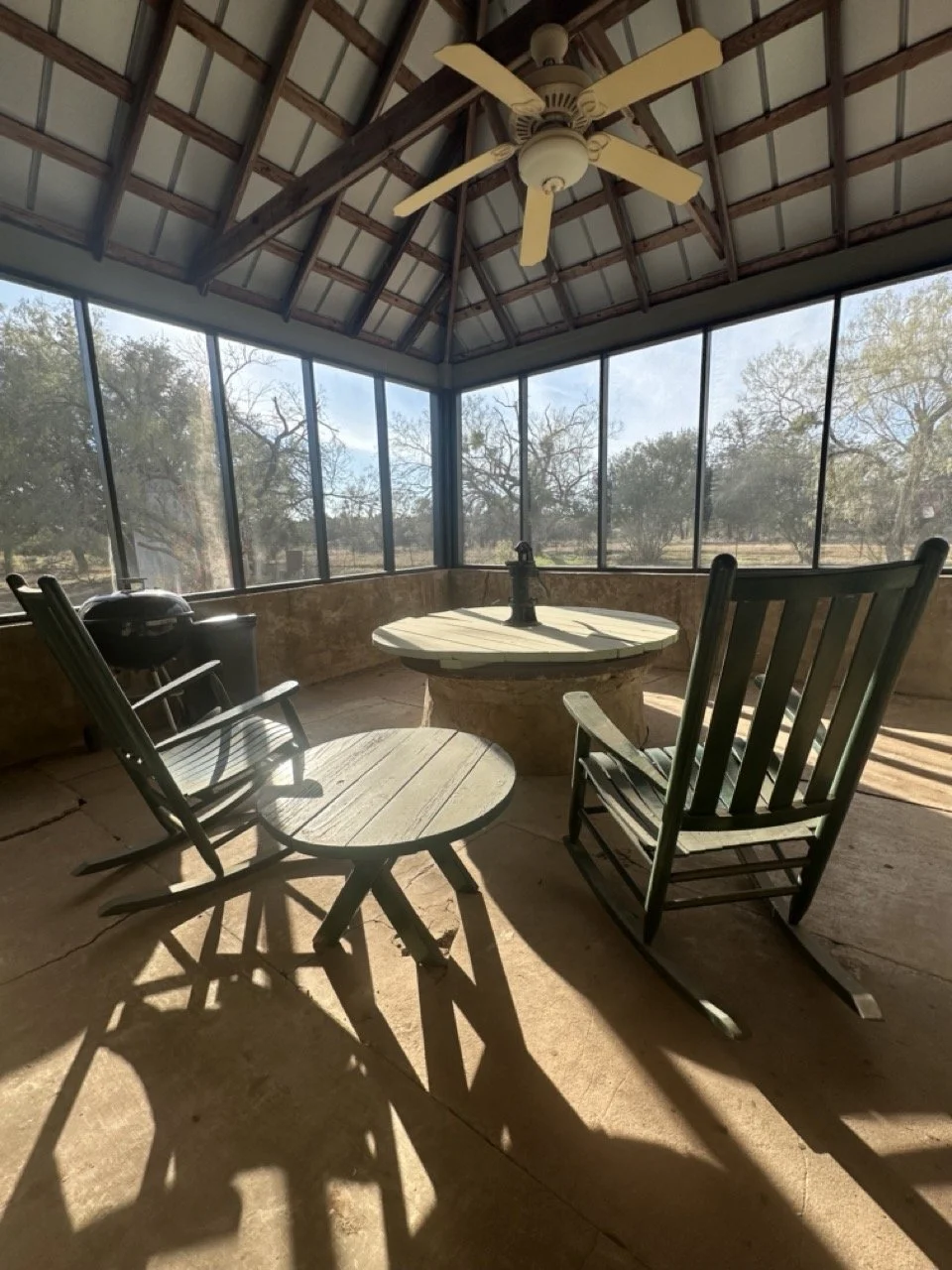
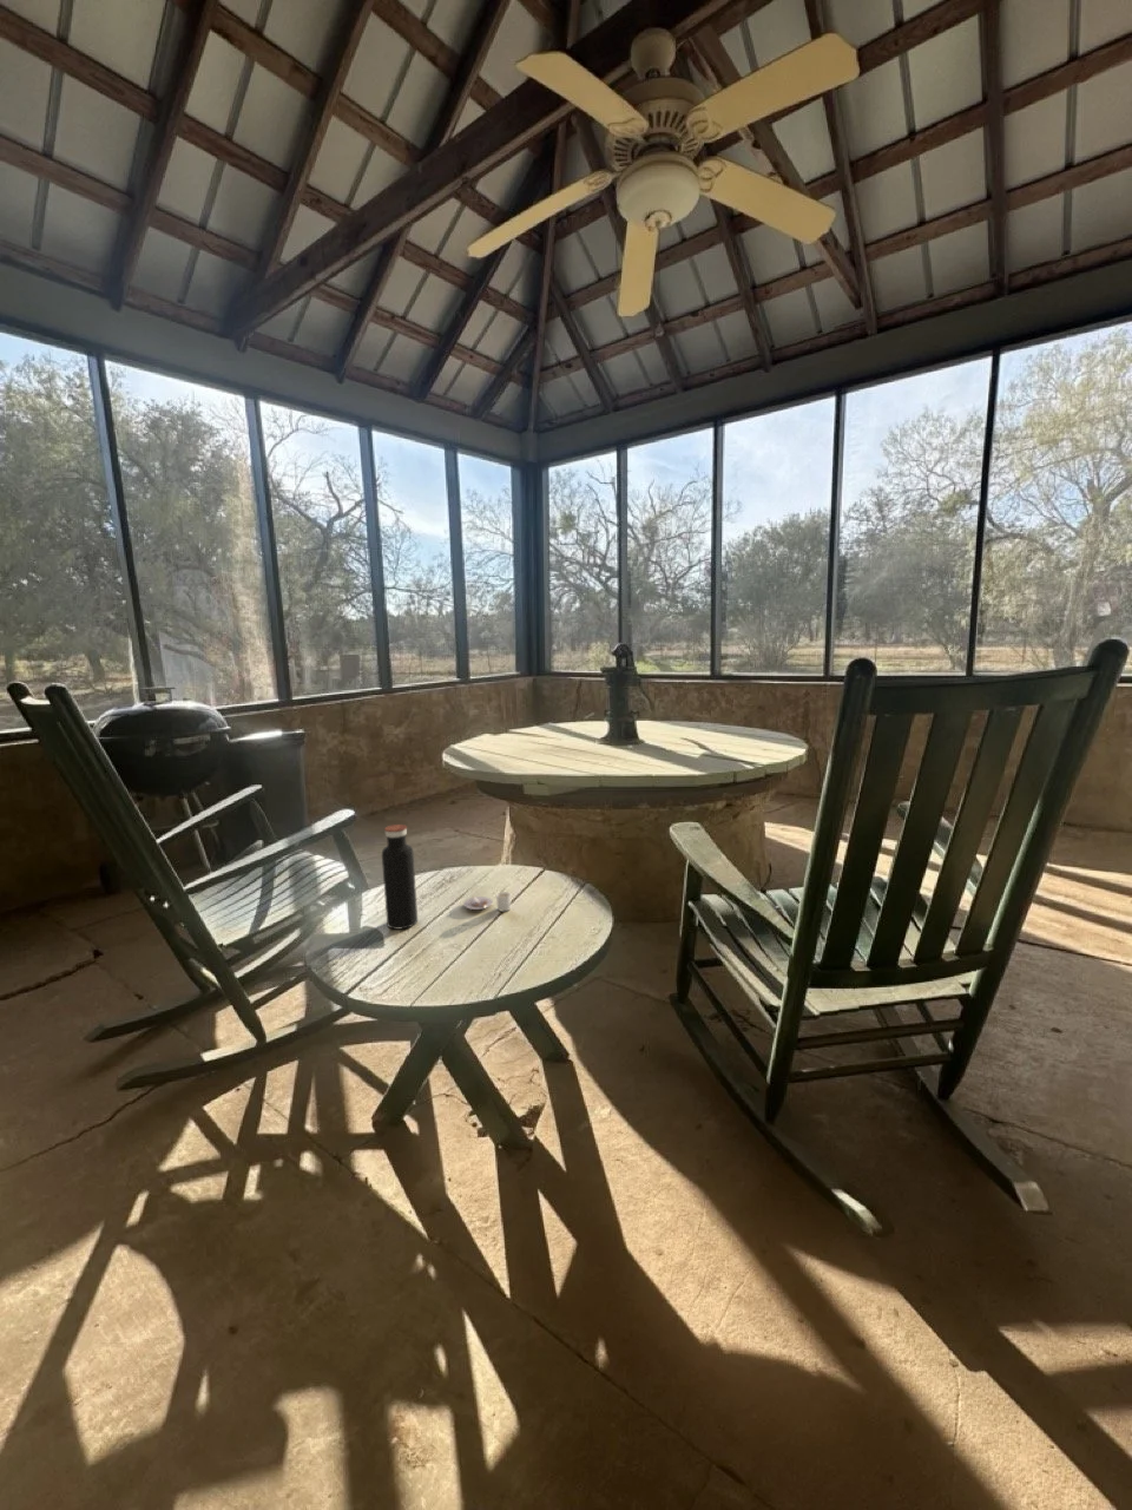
+ cocoa (486, 899)
+ water bottle (398, 875)
